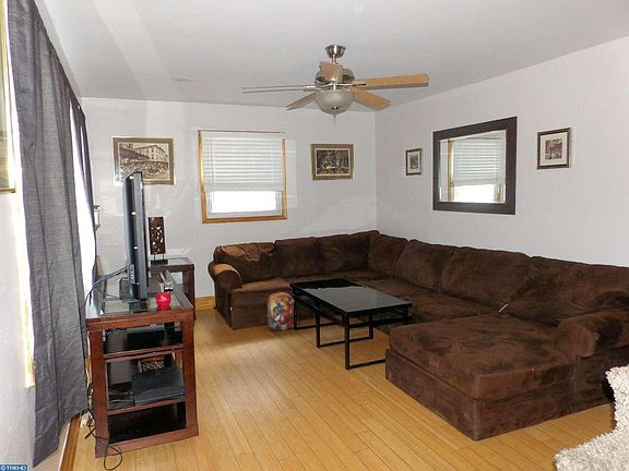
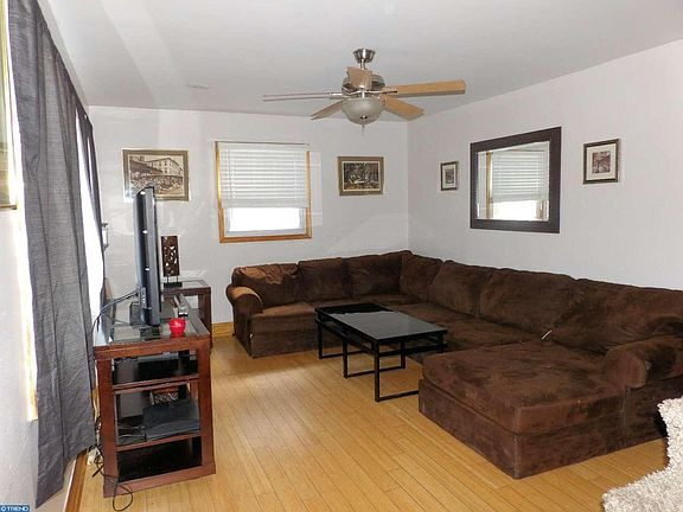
- backpack (281, 309)
